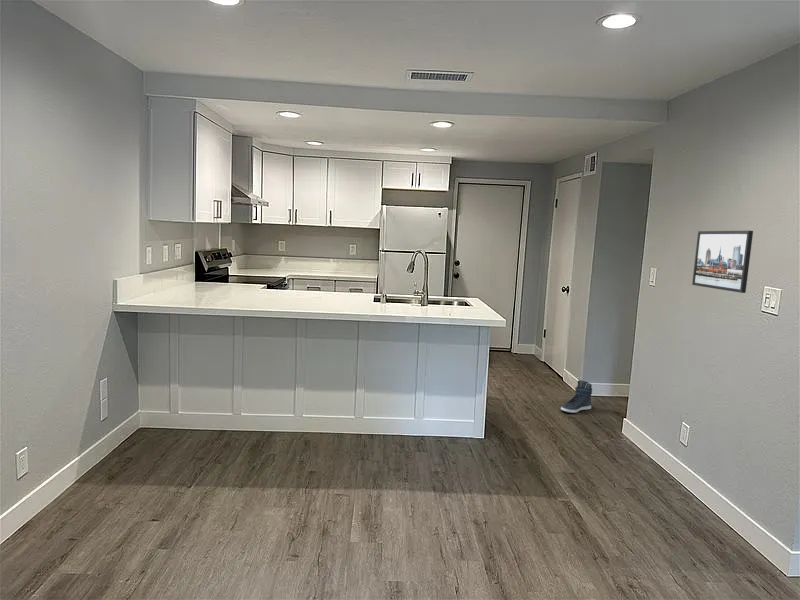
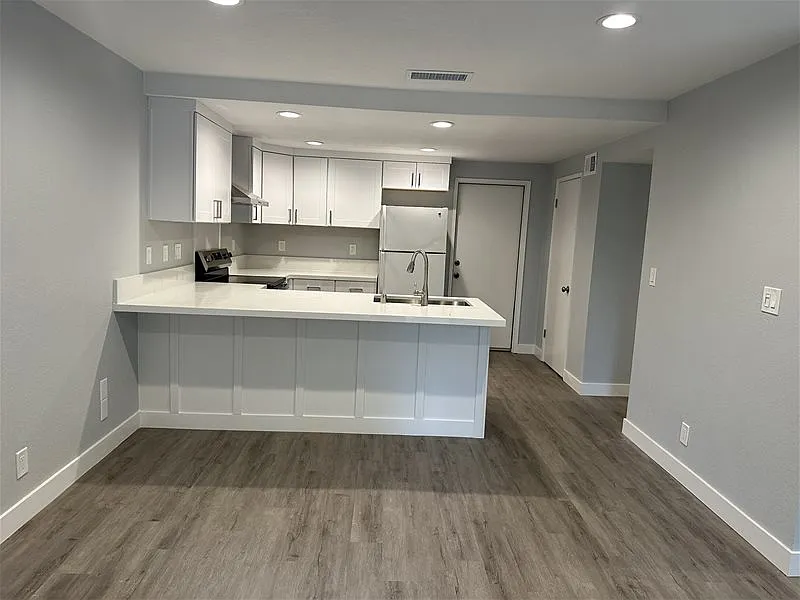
- sneaker (577, 395)
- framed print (720, 260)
